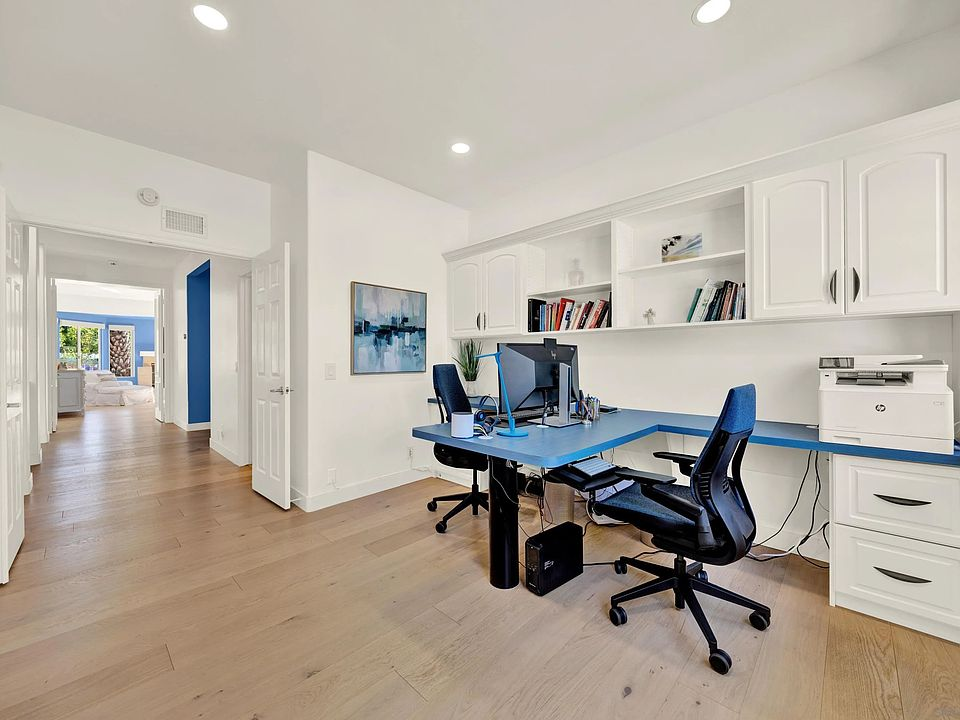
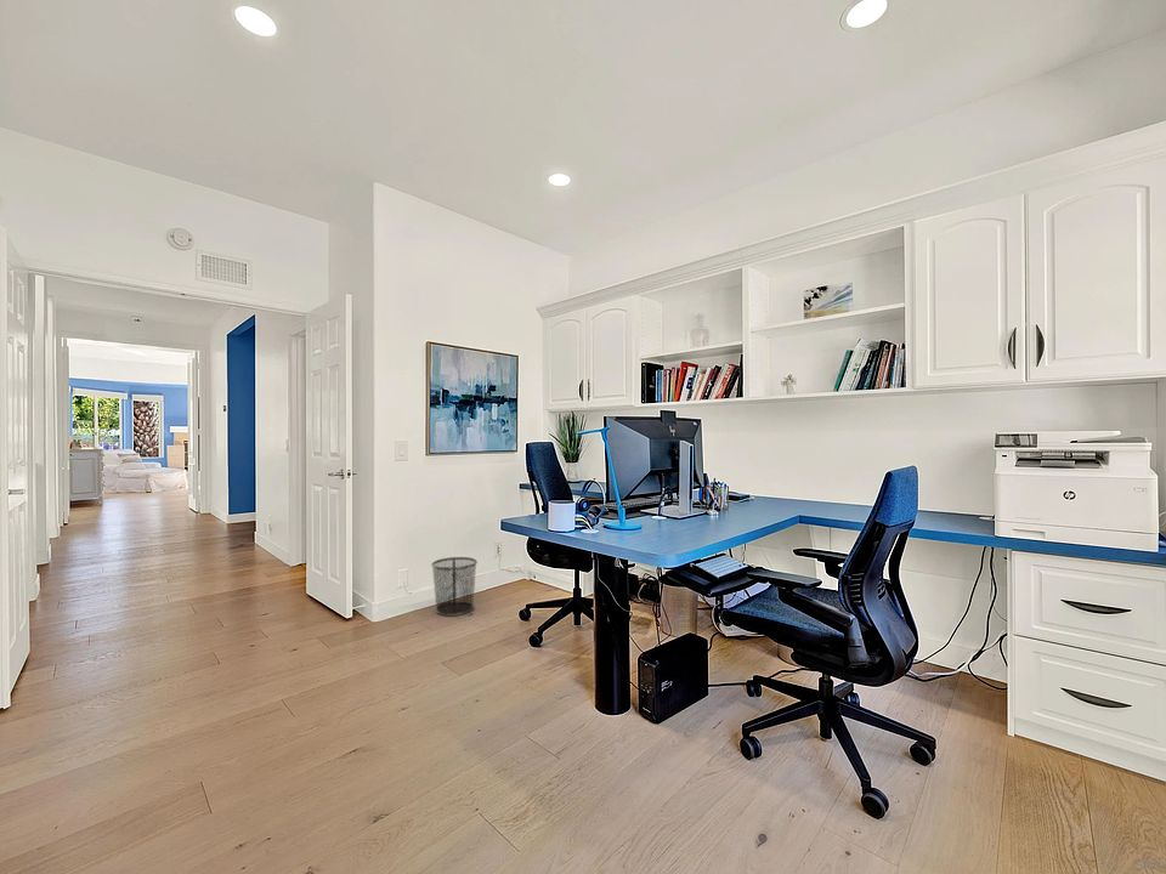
+ waste bin (454, 585)
